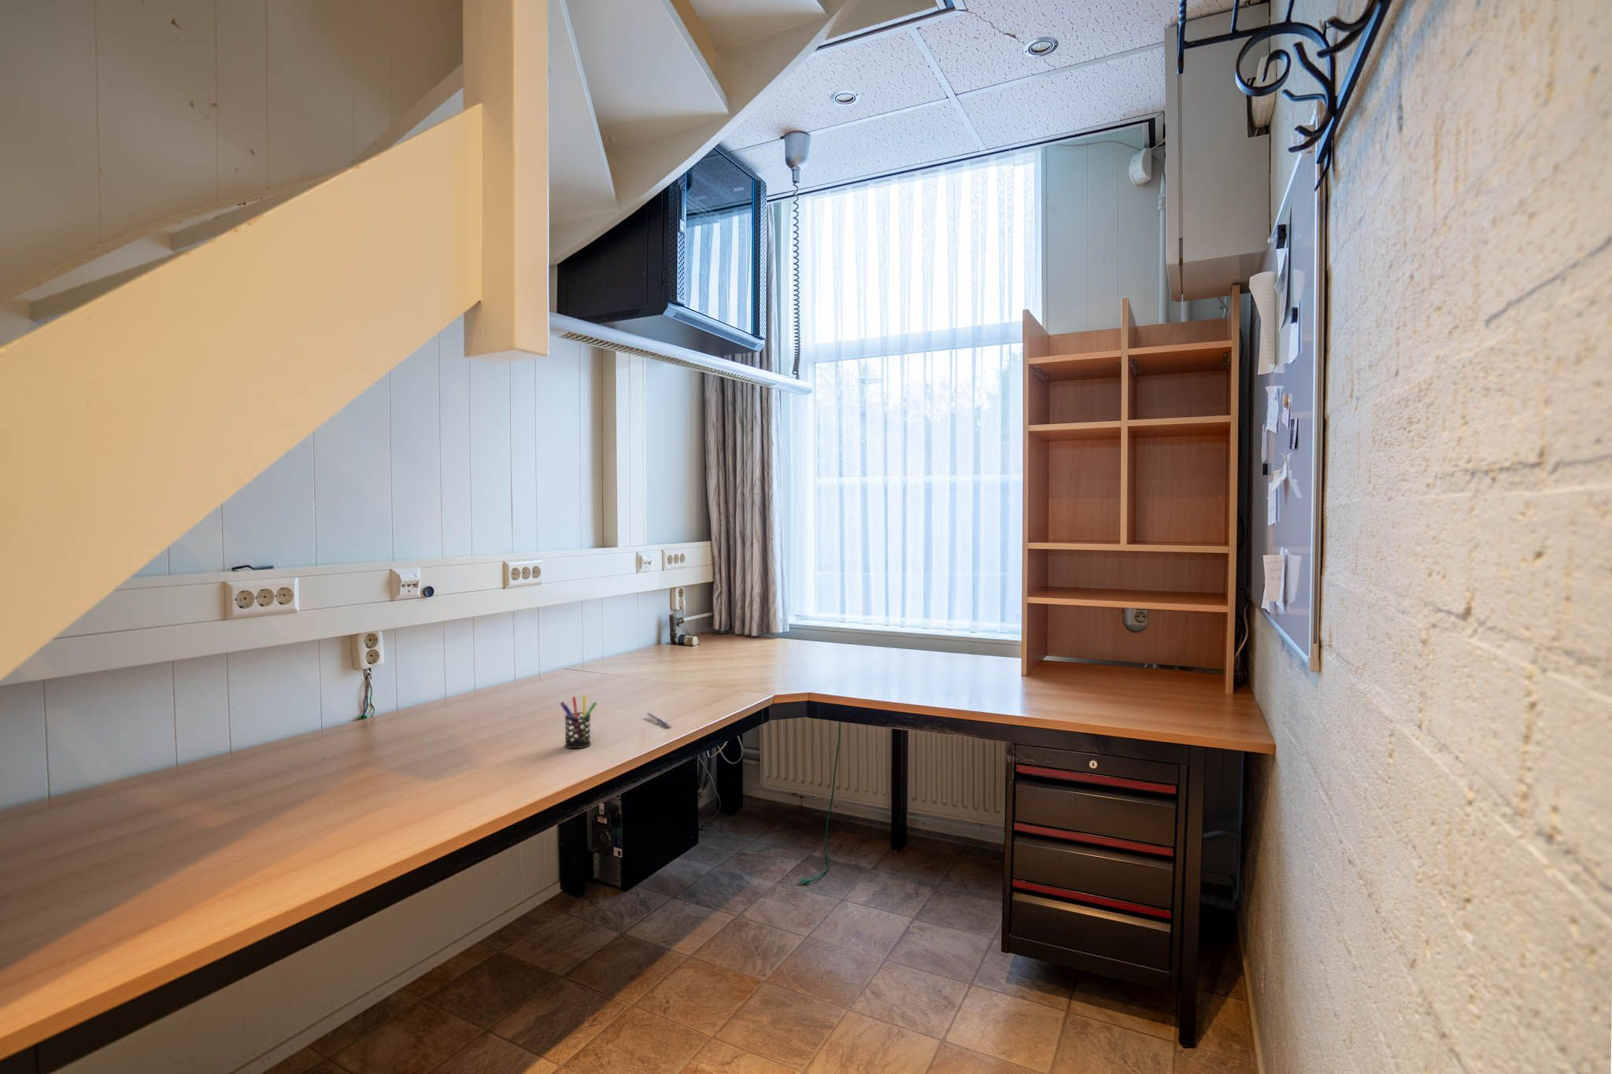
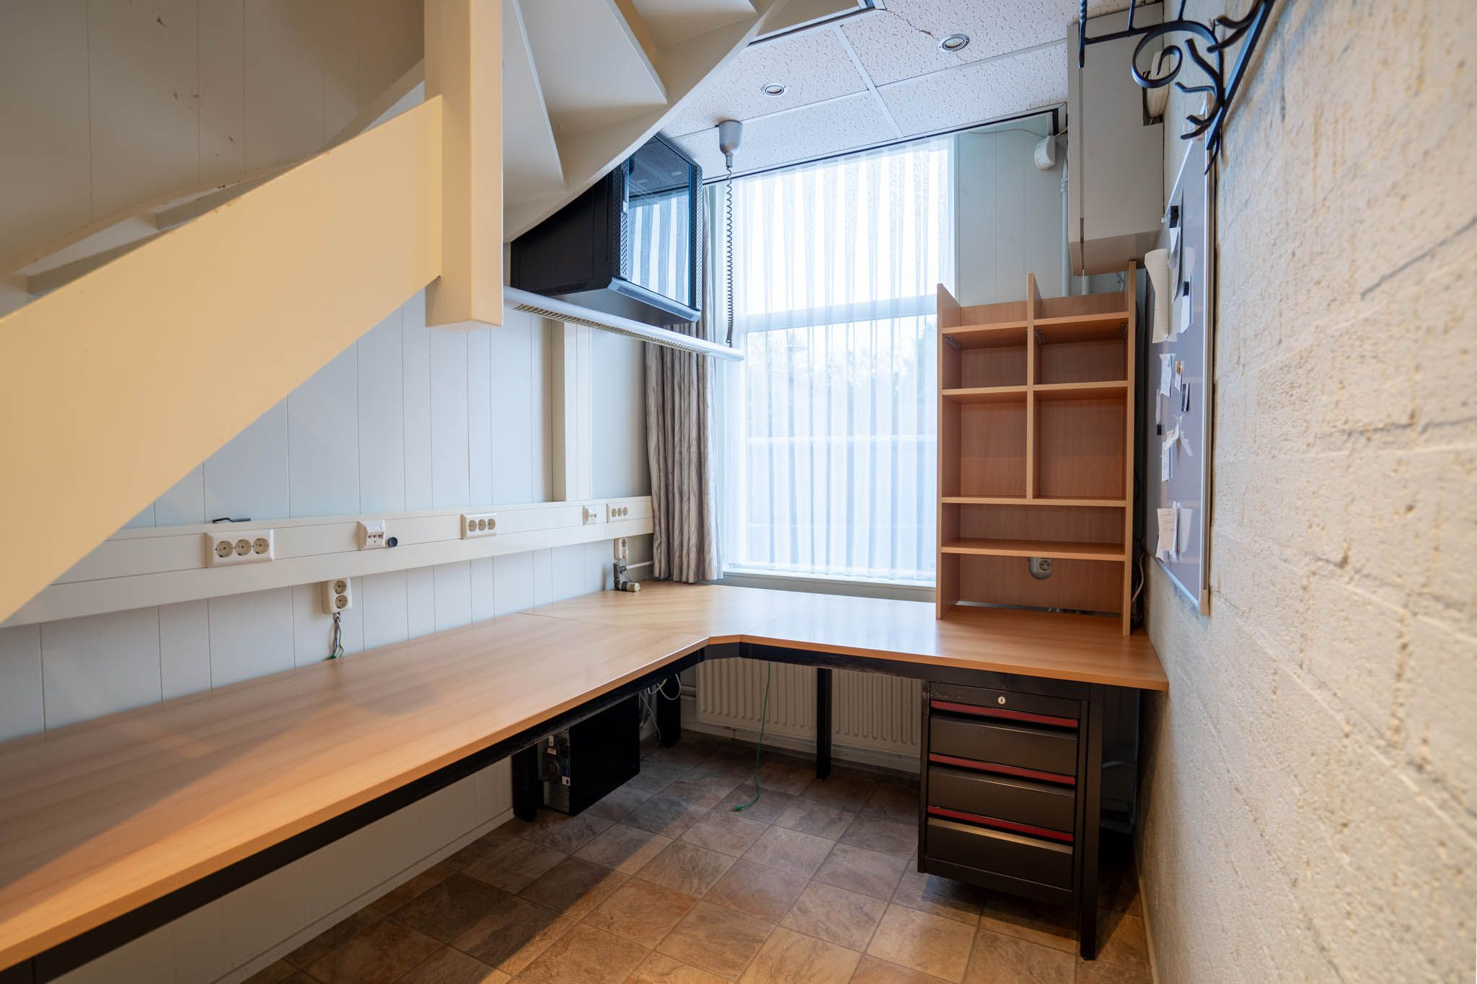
- pen holder (580, 719)
- pen (658, 719)
